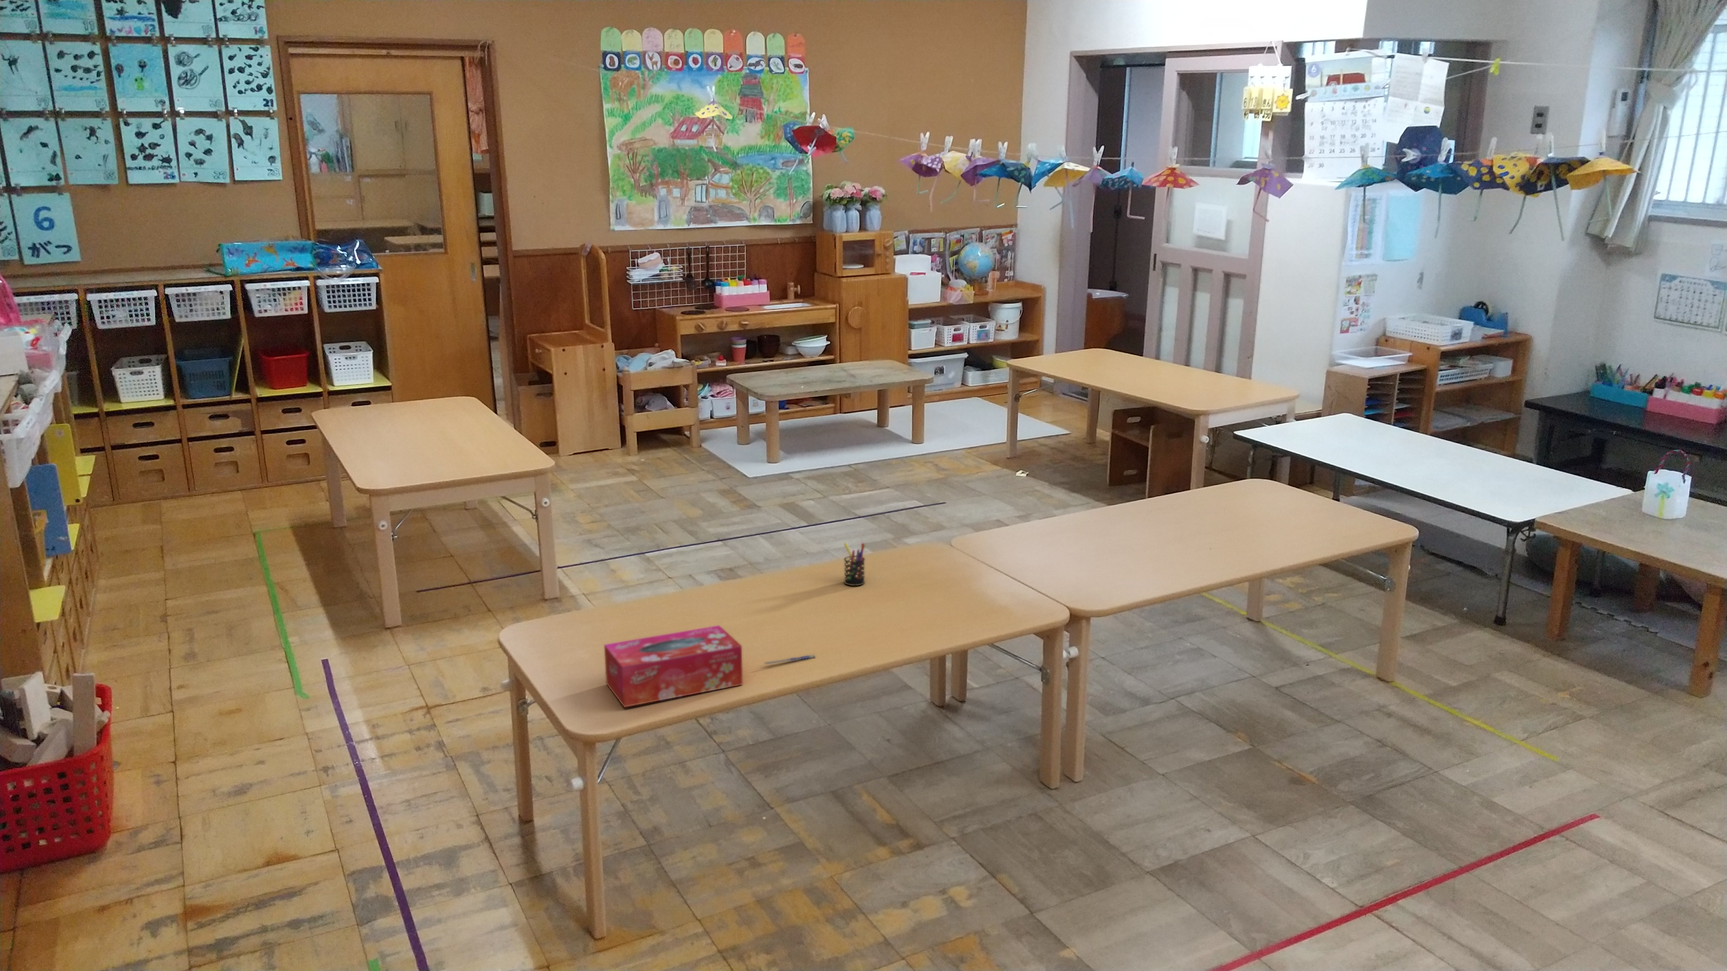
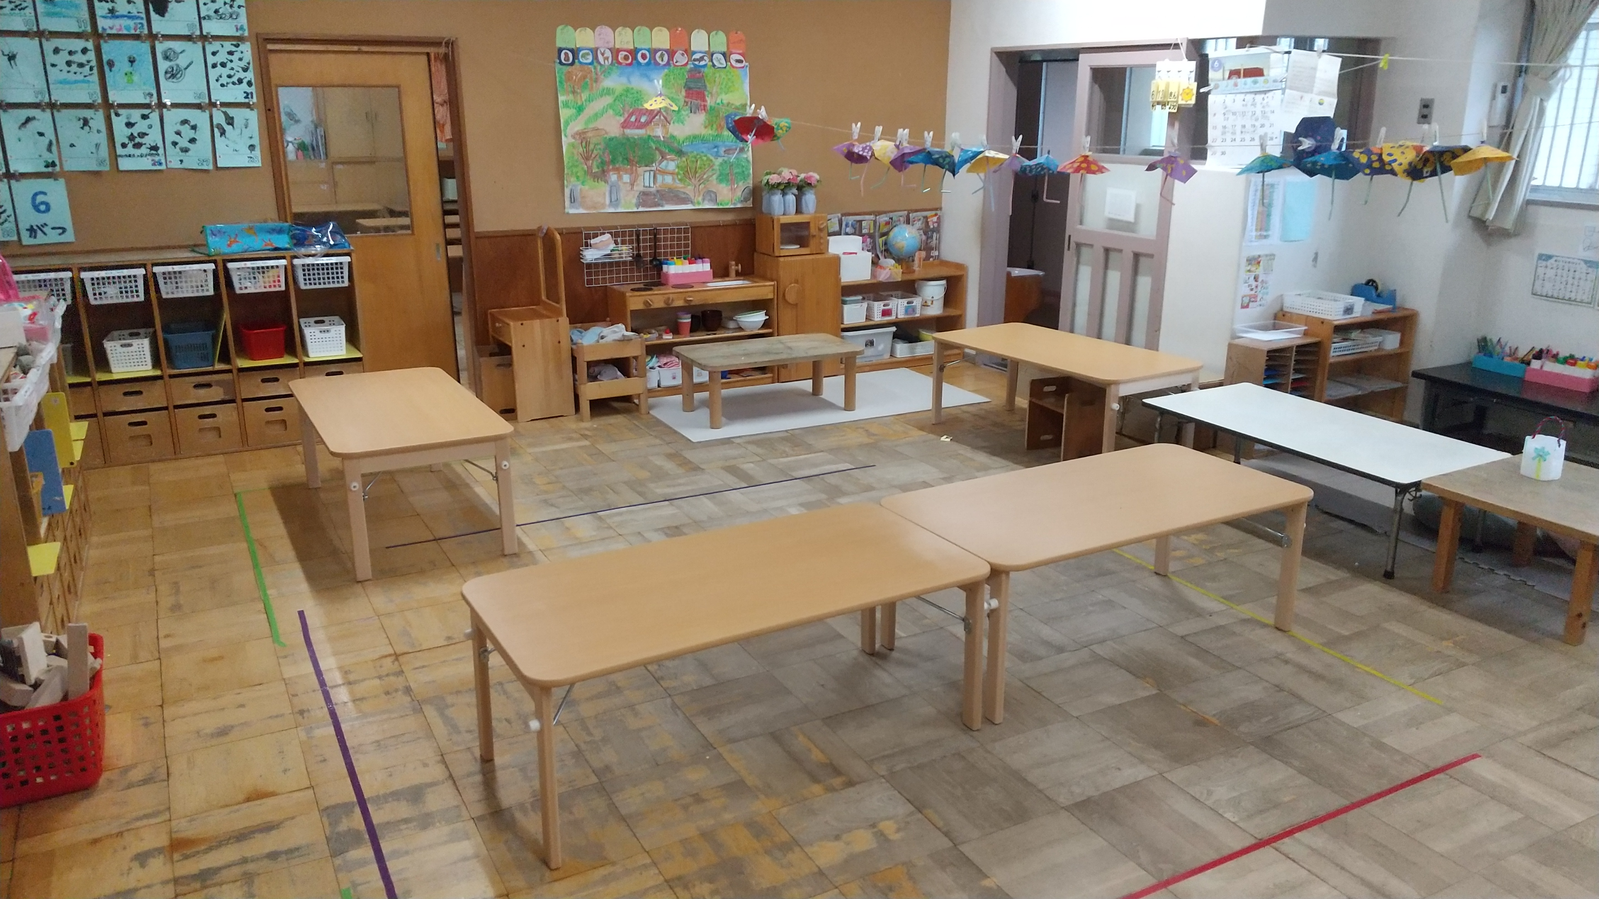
- pen (789, 659)
- tissue box (674, 664)
- pen holder (856, 562)
